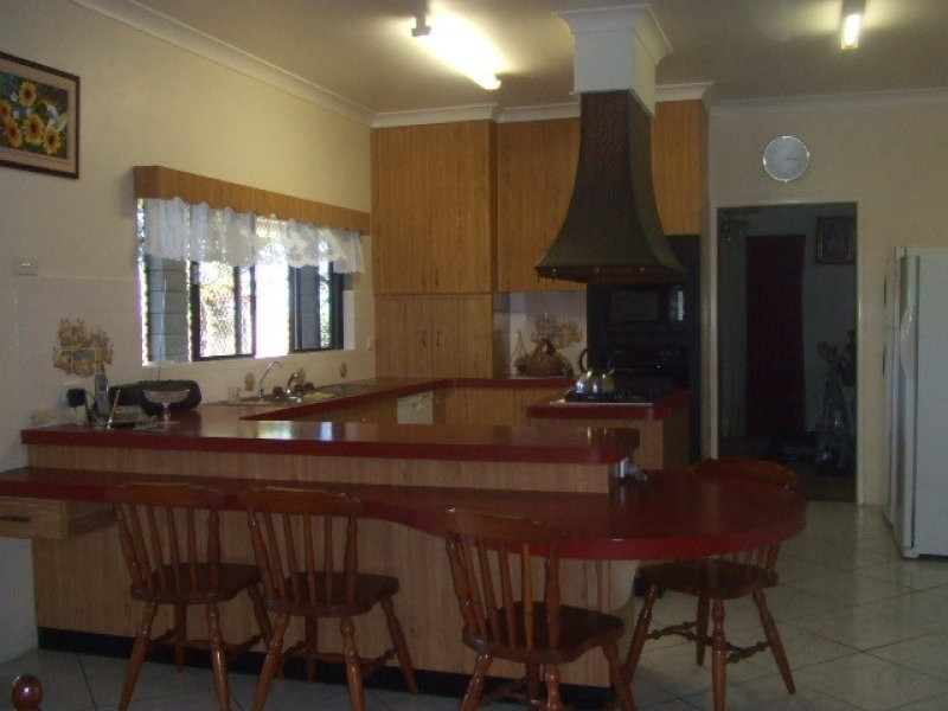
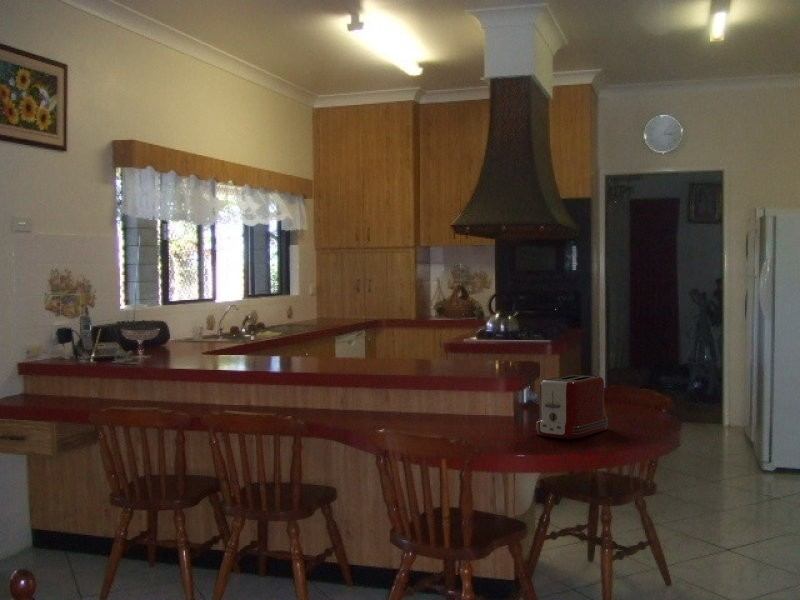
+ toaster (572, 404)
